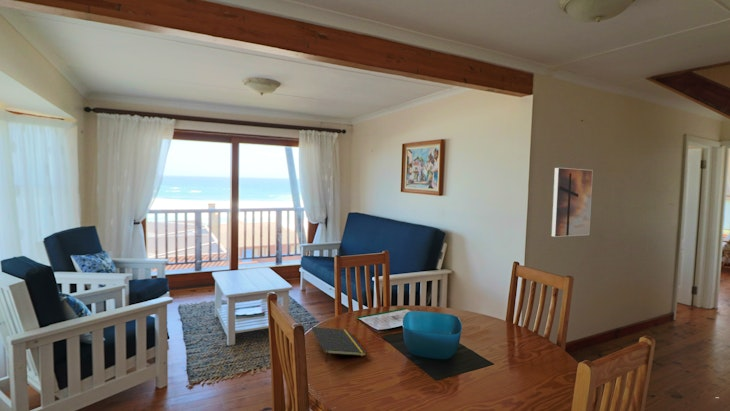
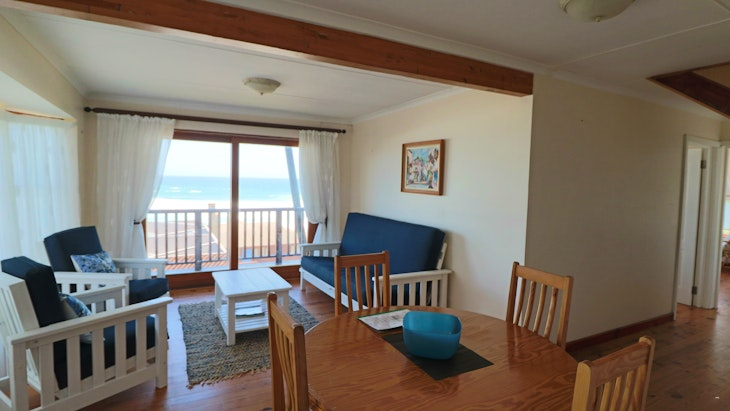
- notepad (337, 340)
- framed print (572, 202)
